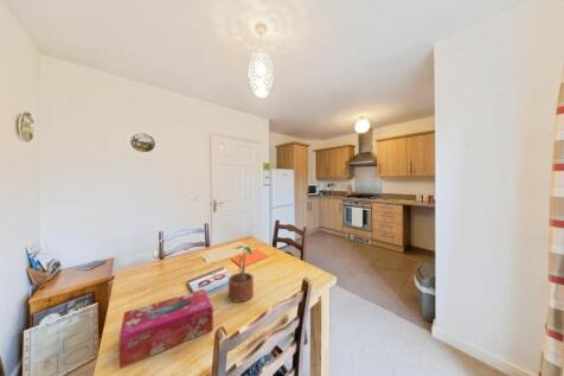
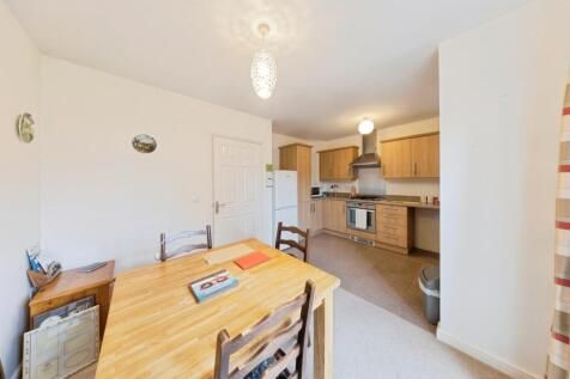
- potted plant (243, 269)
- tissue box (169, 320)
